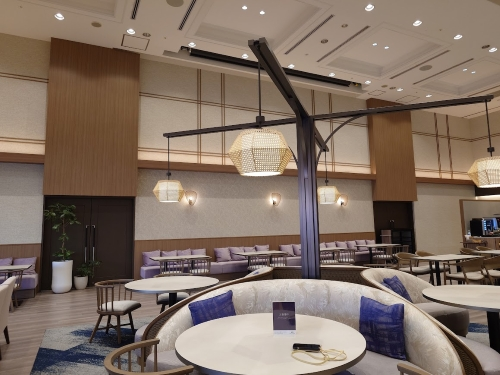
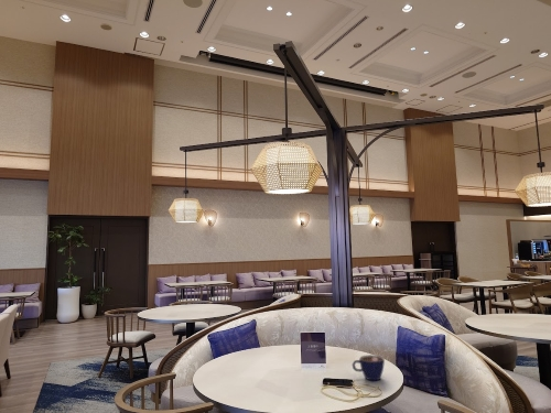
+ cup (368, 367)
